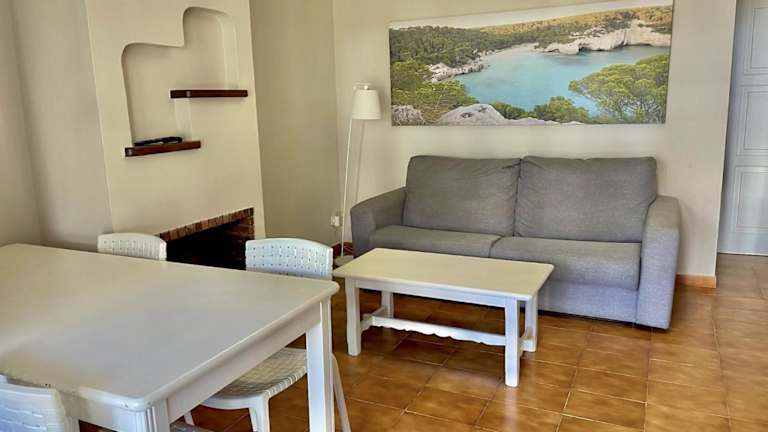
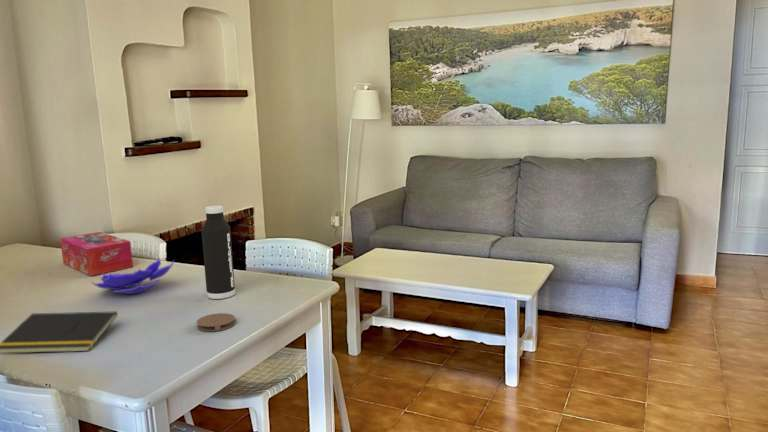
+ coaster (216, 322)
+ water bottle (217, 251)
+ notepad (59, 331)
+ decorative bowl (133, 273)
+ tissue box (95, 252)
